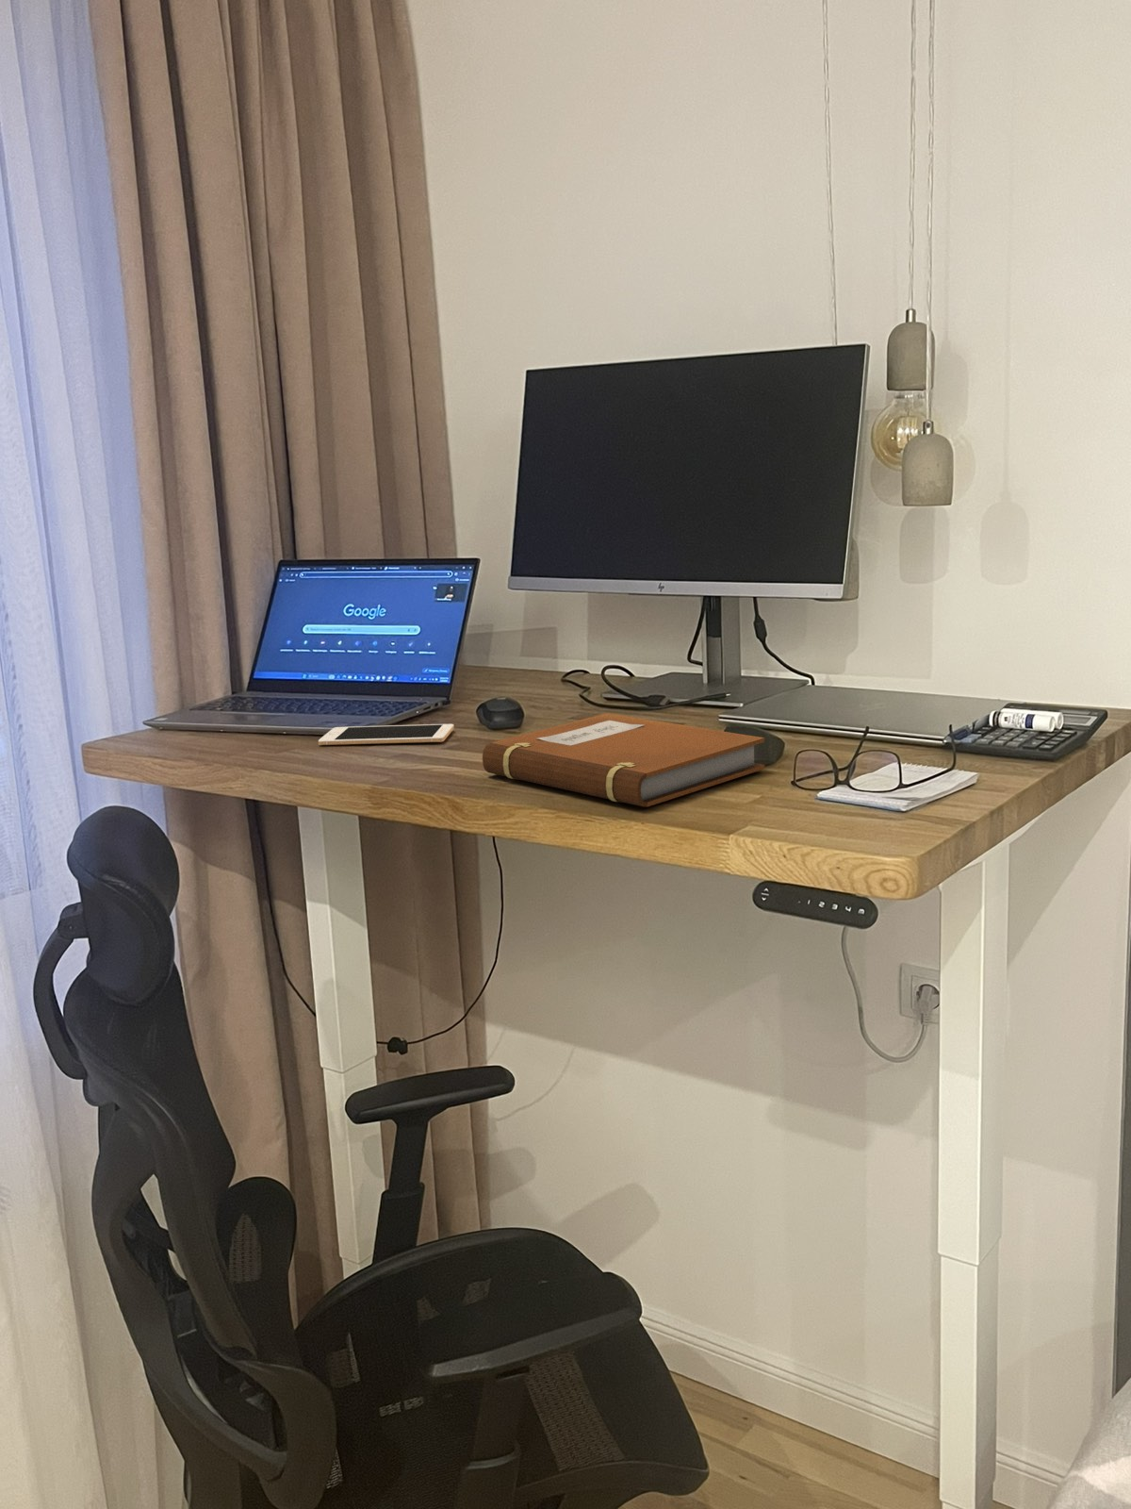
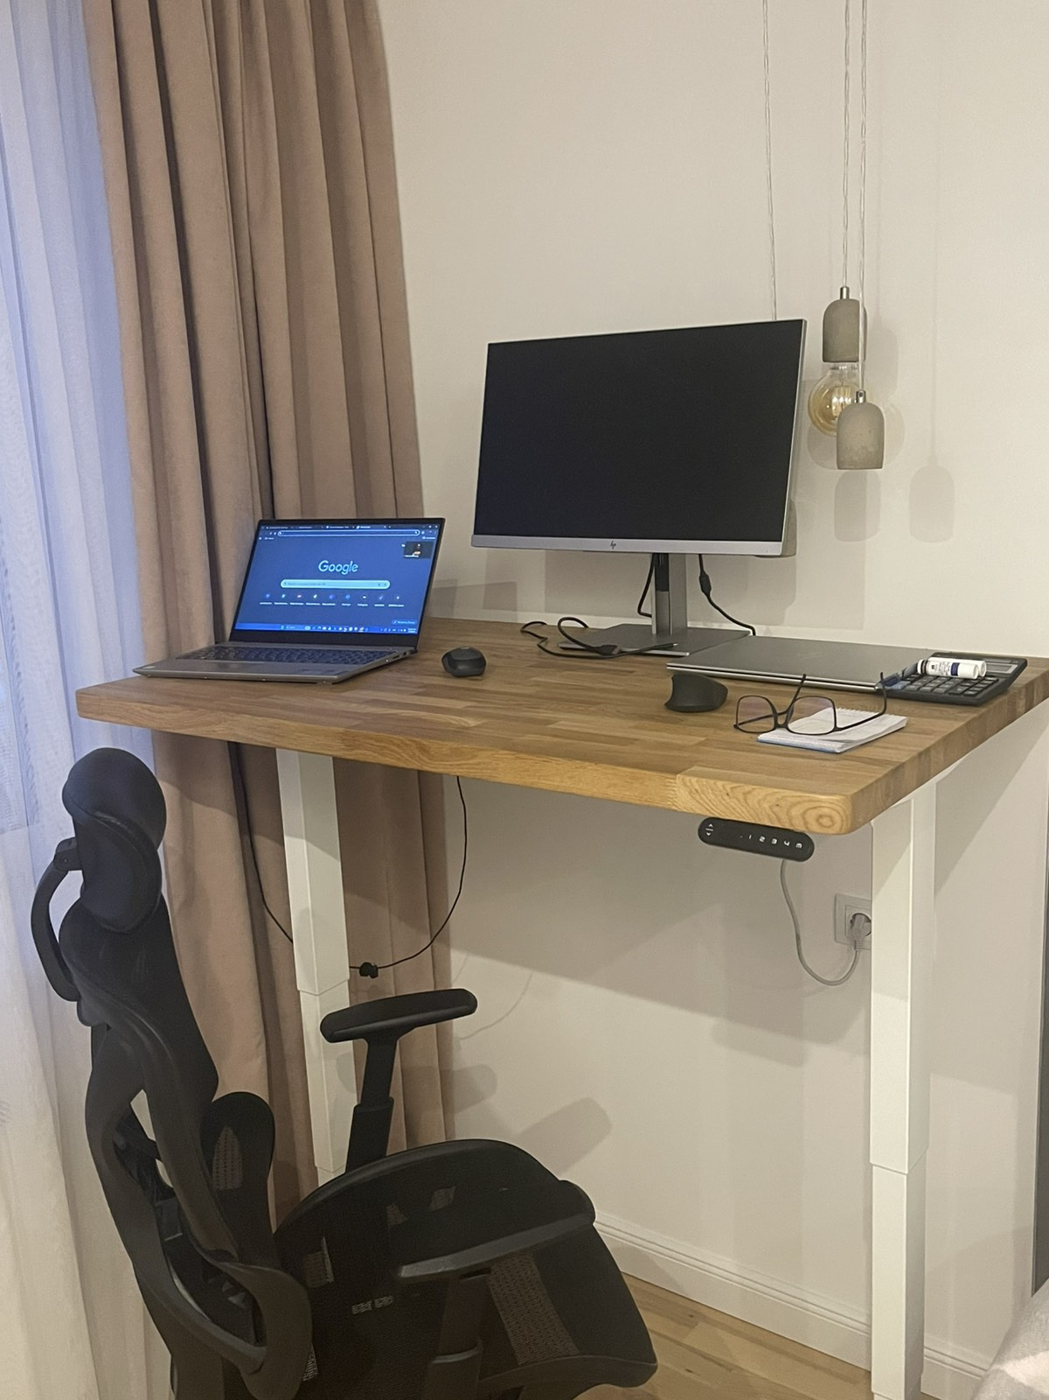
- notebook (617, 756)
- cell phone (386, 734)
